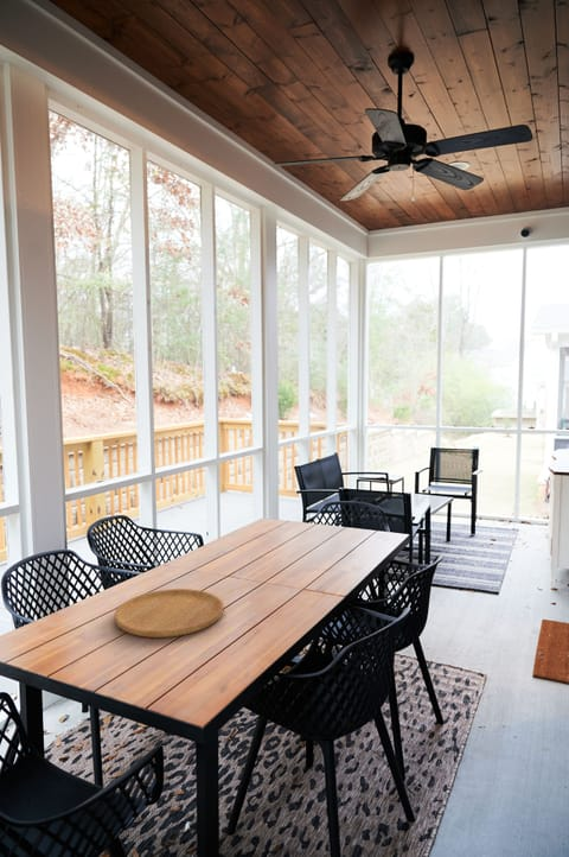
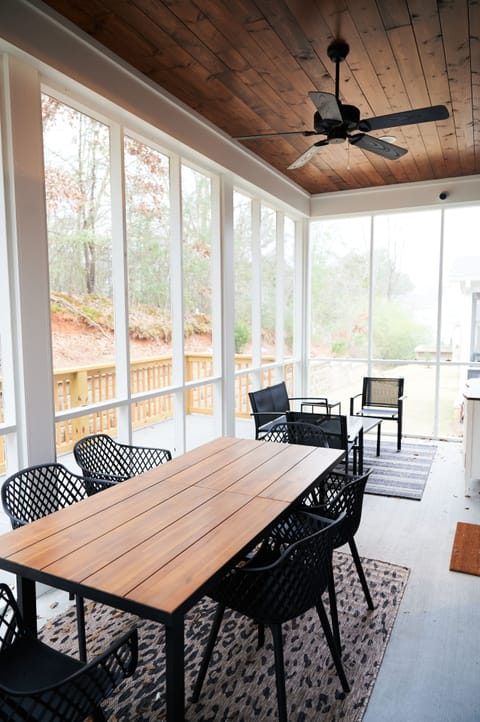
- cutting board (170, 611)
